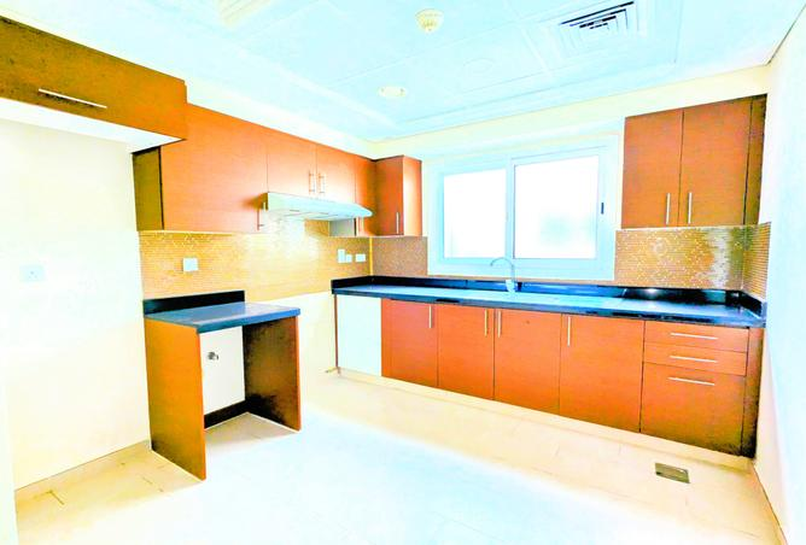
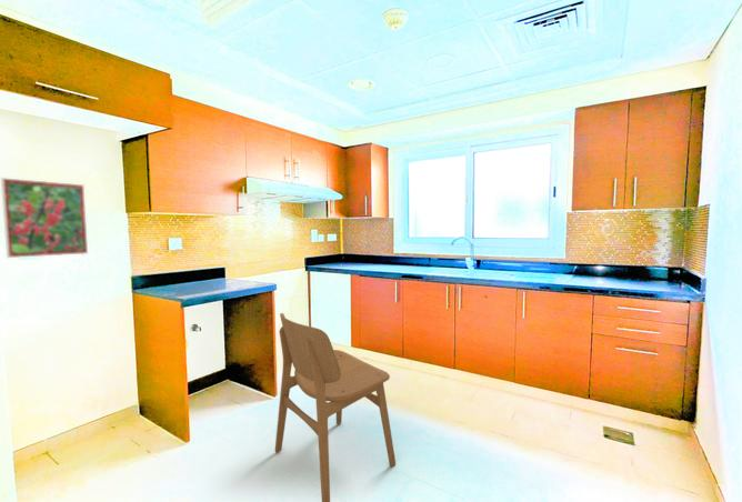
+ dining chair (332, 385)
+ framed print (47, 219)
